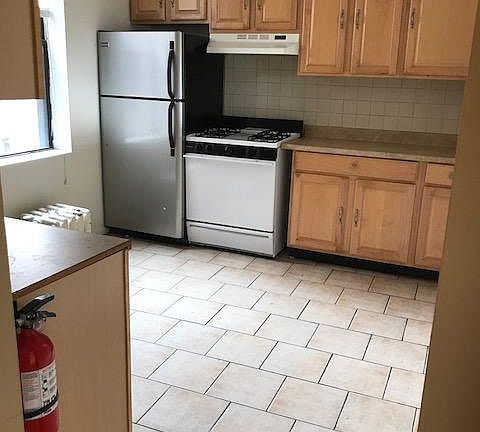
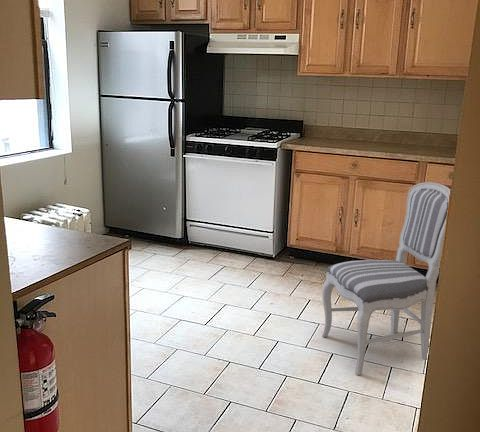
+ dining chair (387, 270)
